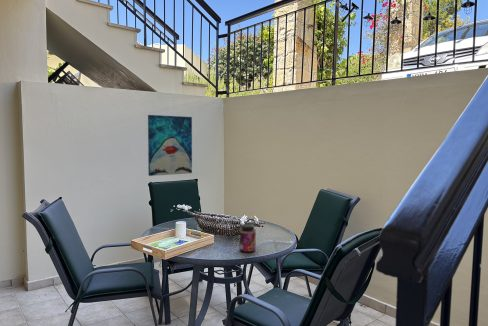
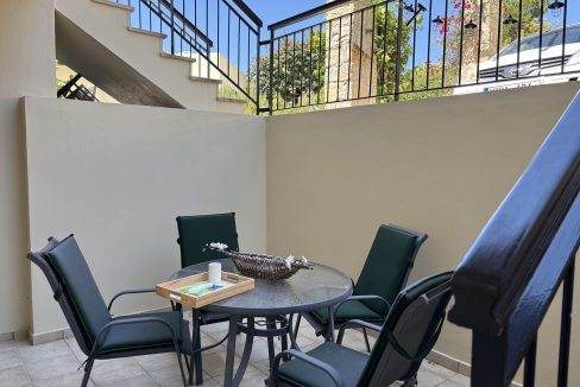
- jar (247, 237)
- wall art (170, 145)
